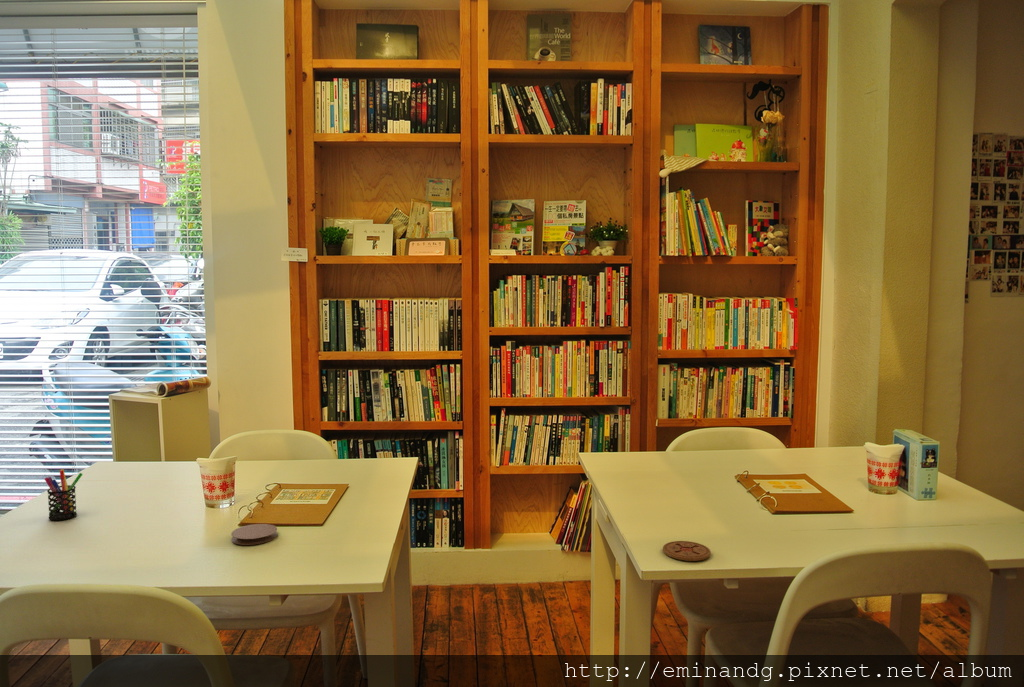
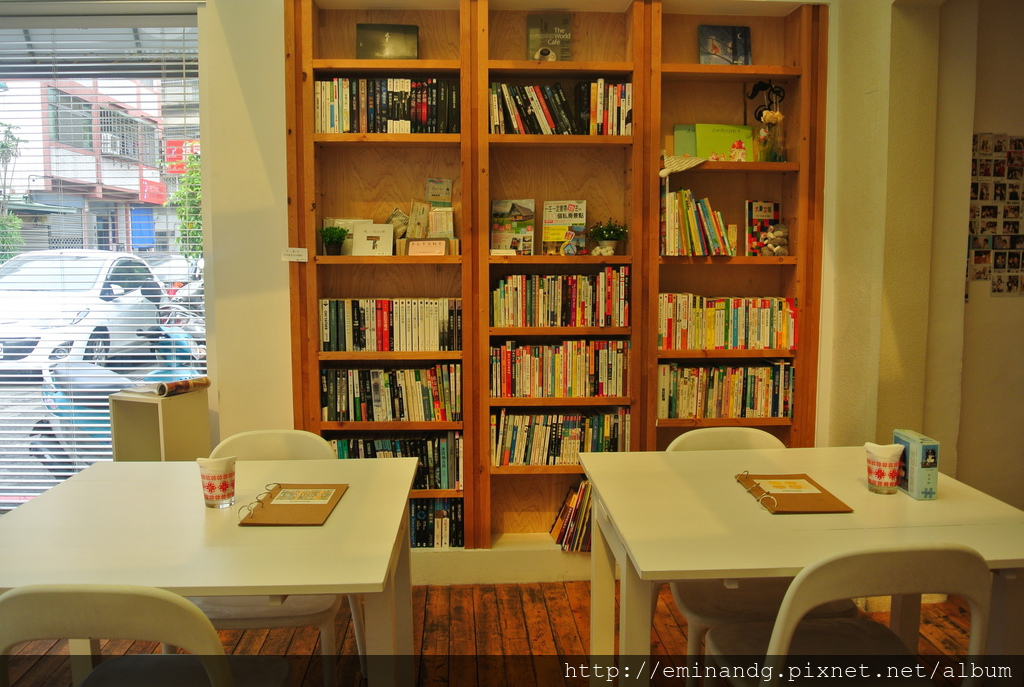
- coaster (686, 550)
- coaster (254, 534)
- pen holder (65, 492)
